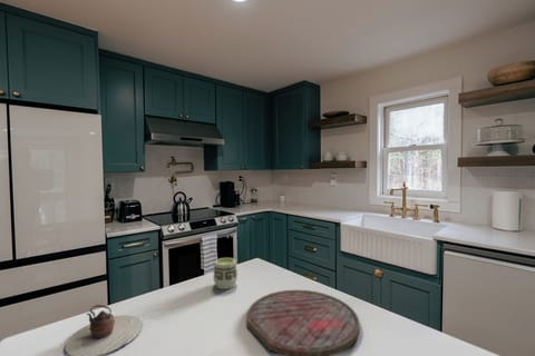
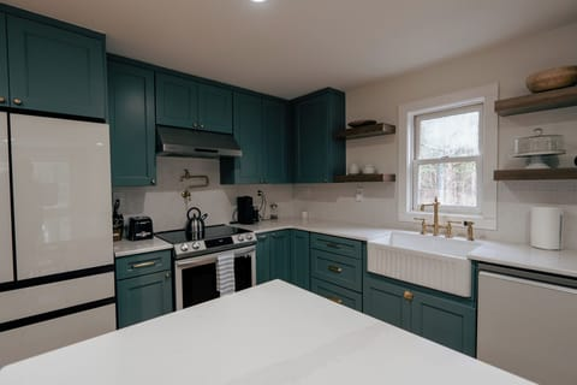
- teapot (106, 318)
- cutting board (301, 316)
- cup (225, 273)
